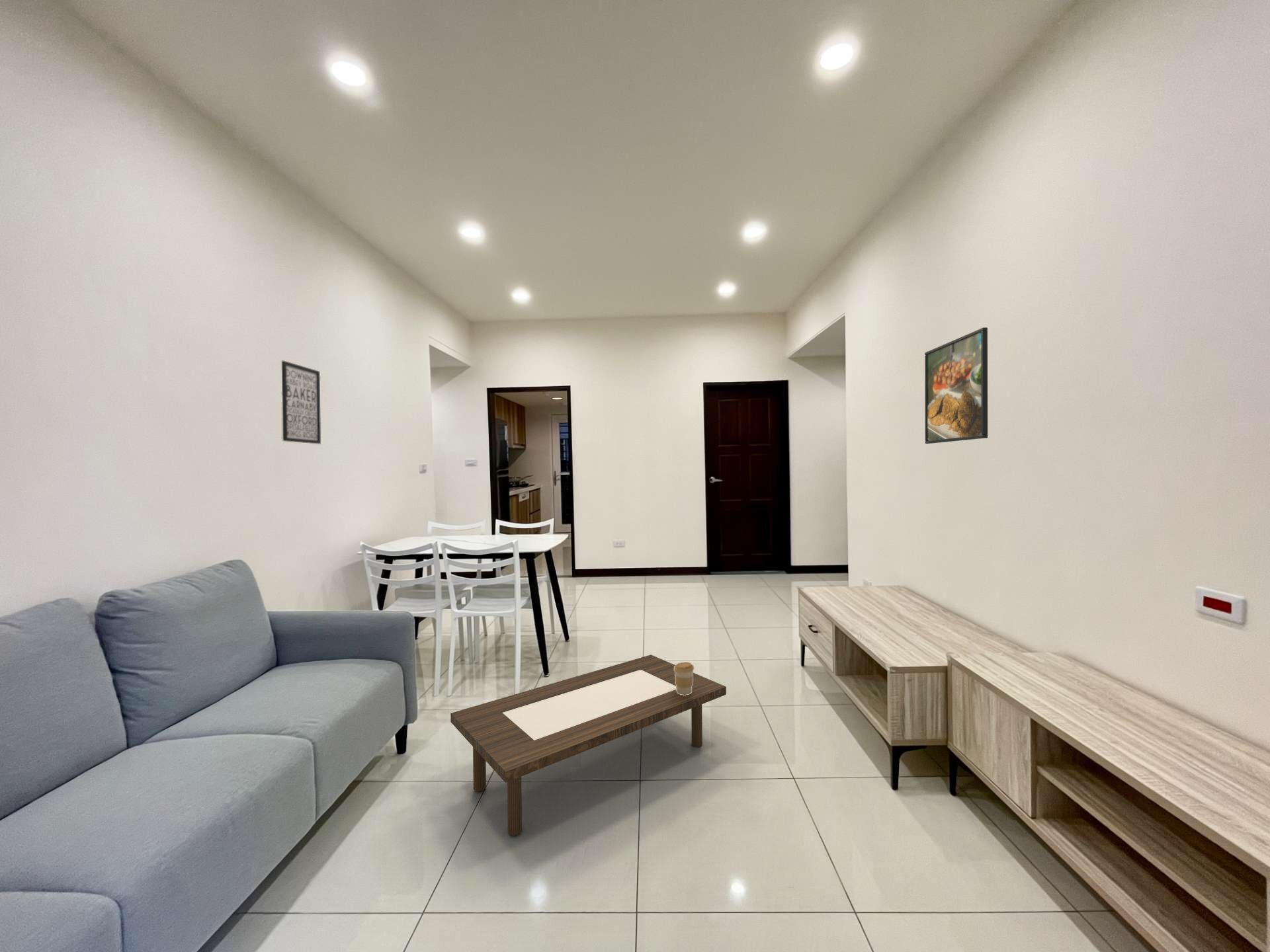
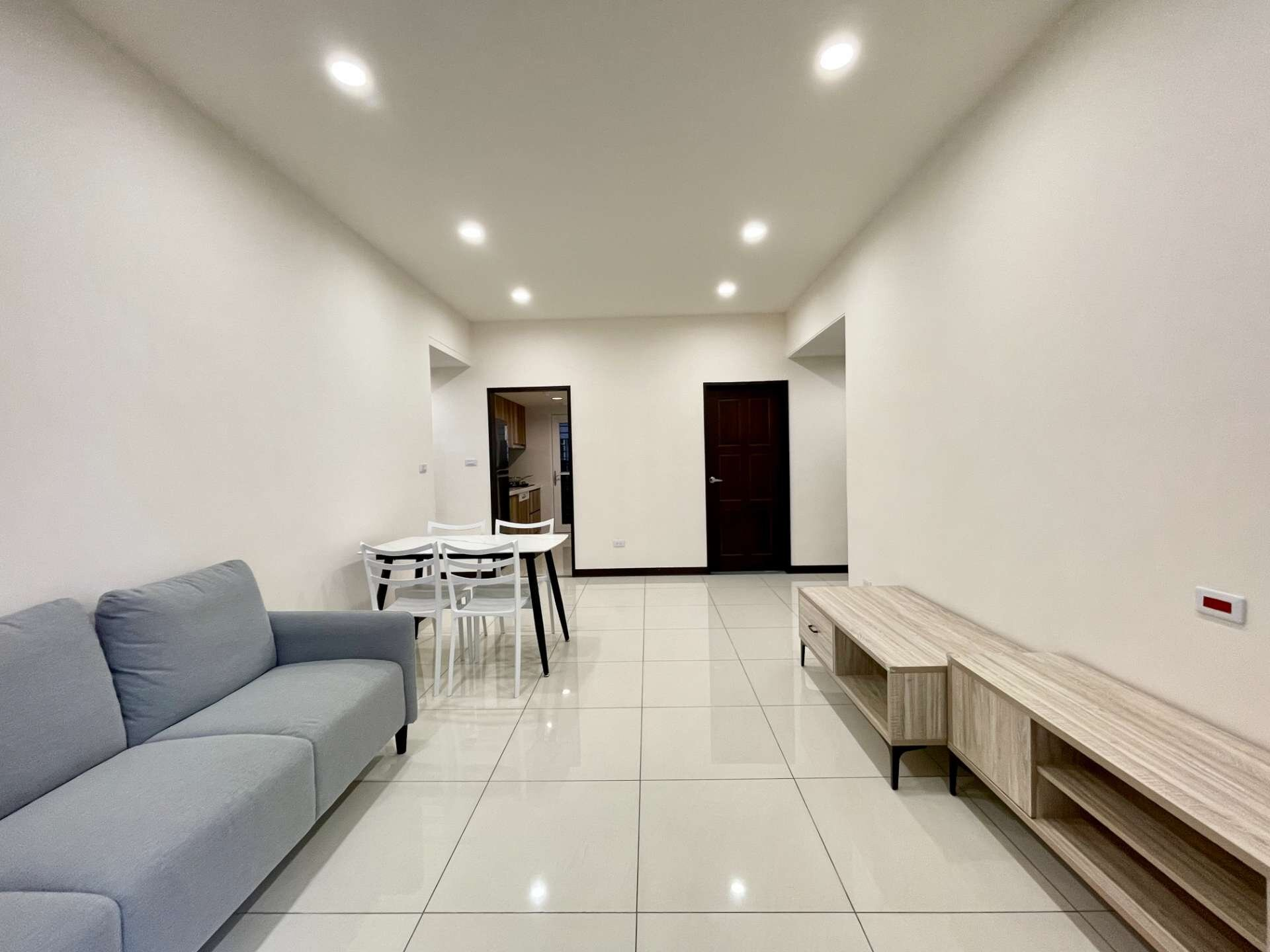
- coffee table (596, 732)
- wall art (302, 404)
- coffee cup (684, 677)
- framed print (953, 391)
